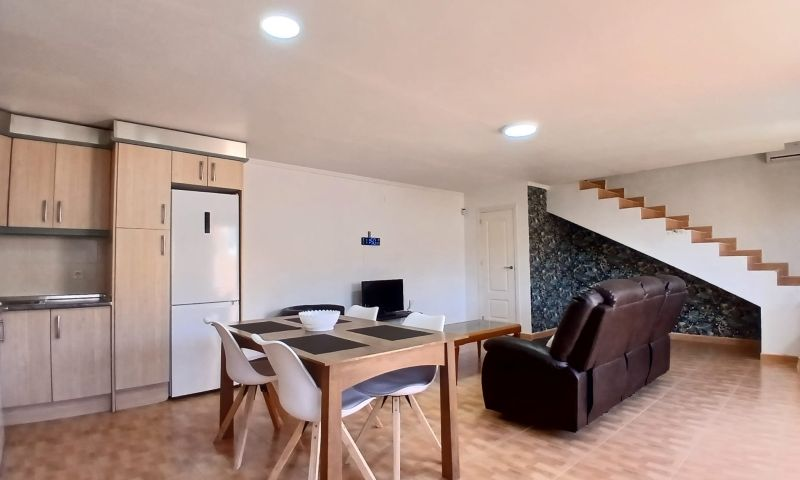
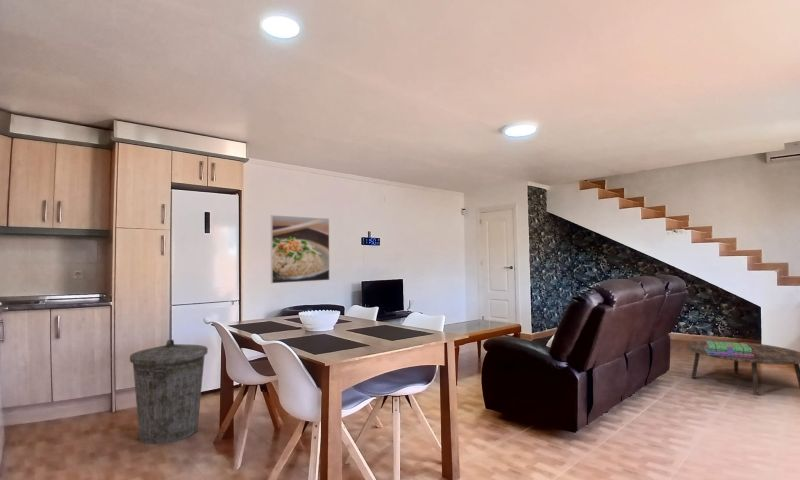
+ trash can (169, 386)
+ coffee table (744, 361)
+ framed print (301, 249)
+ stack of books (727, 349)
